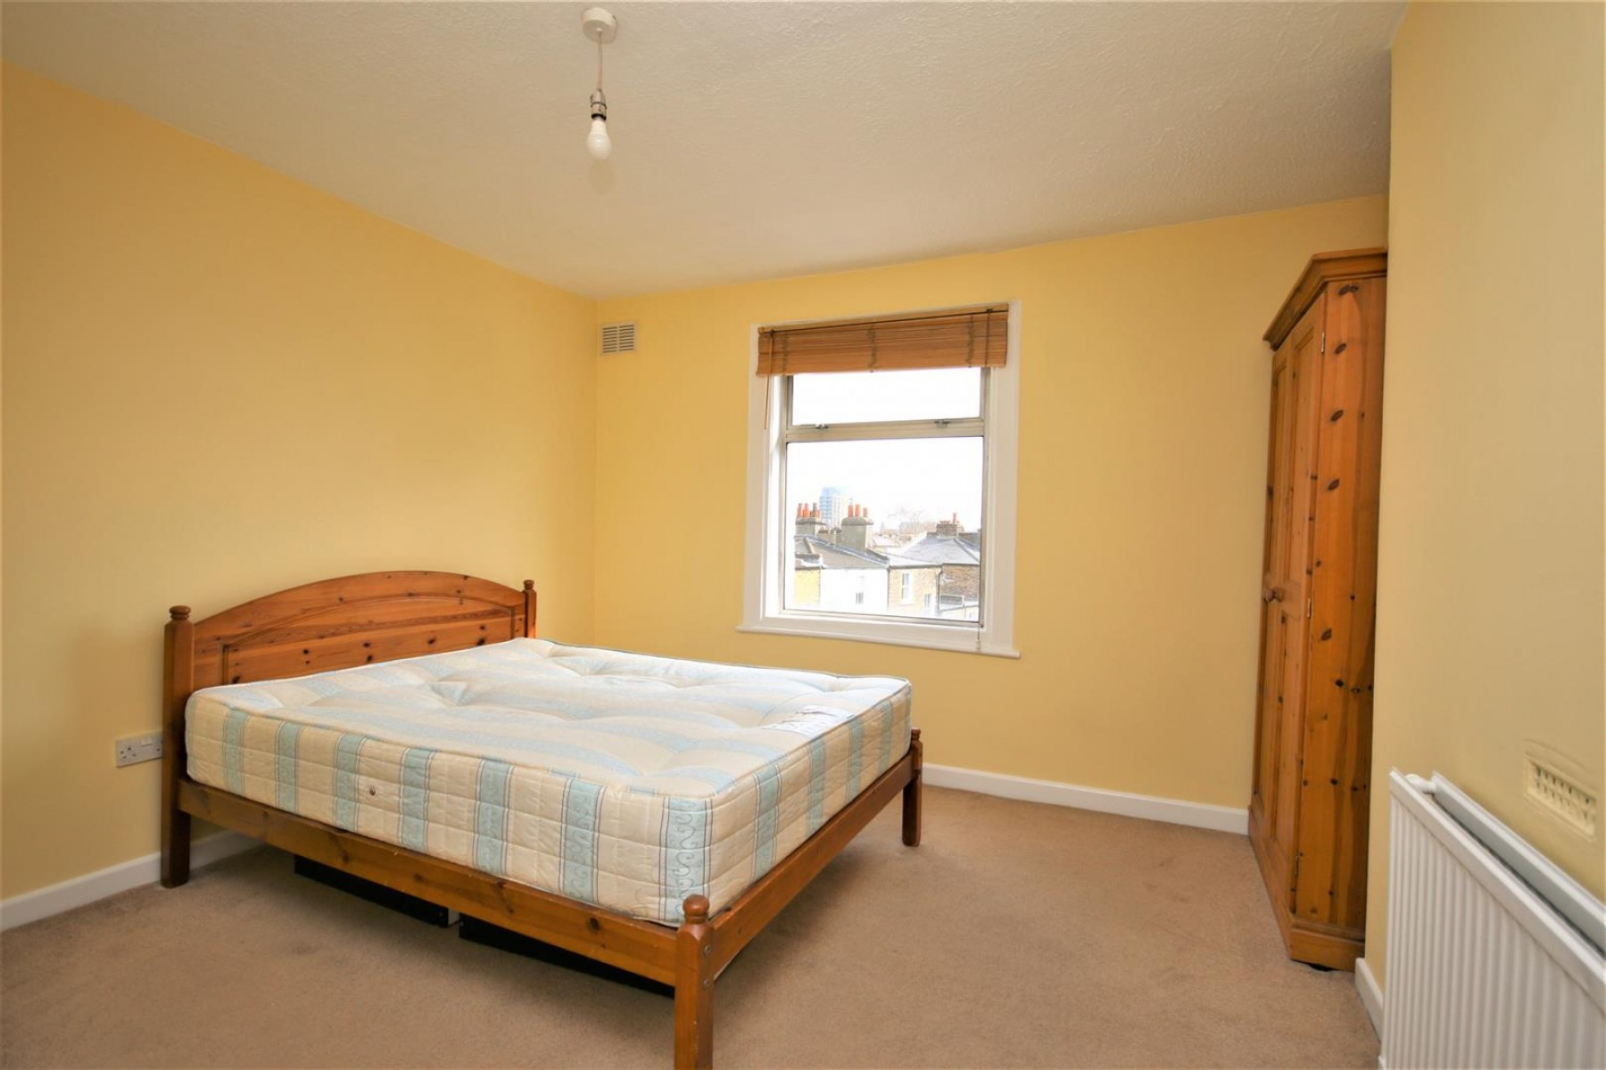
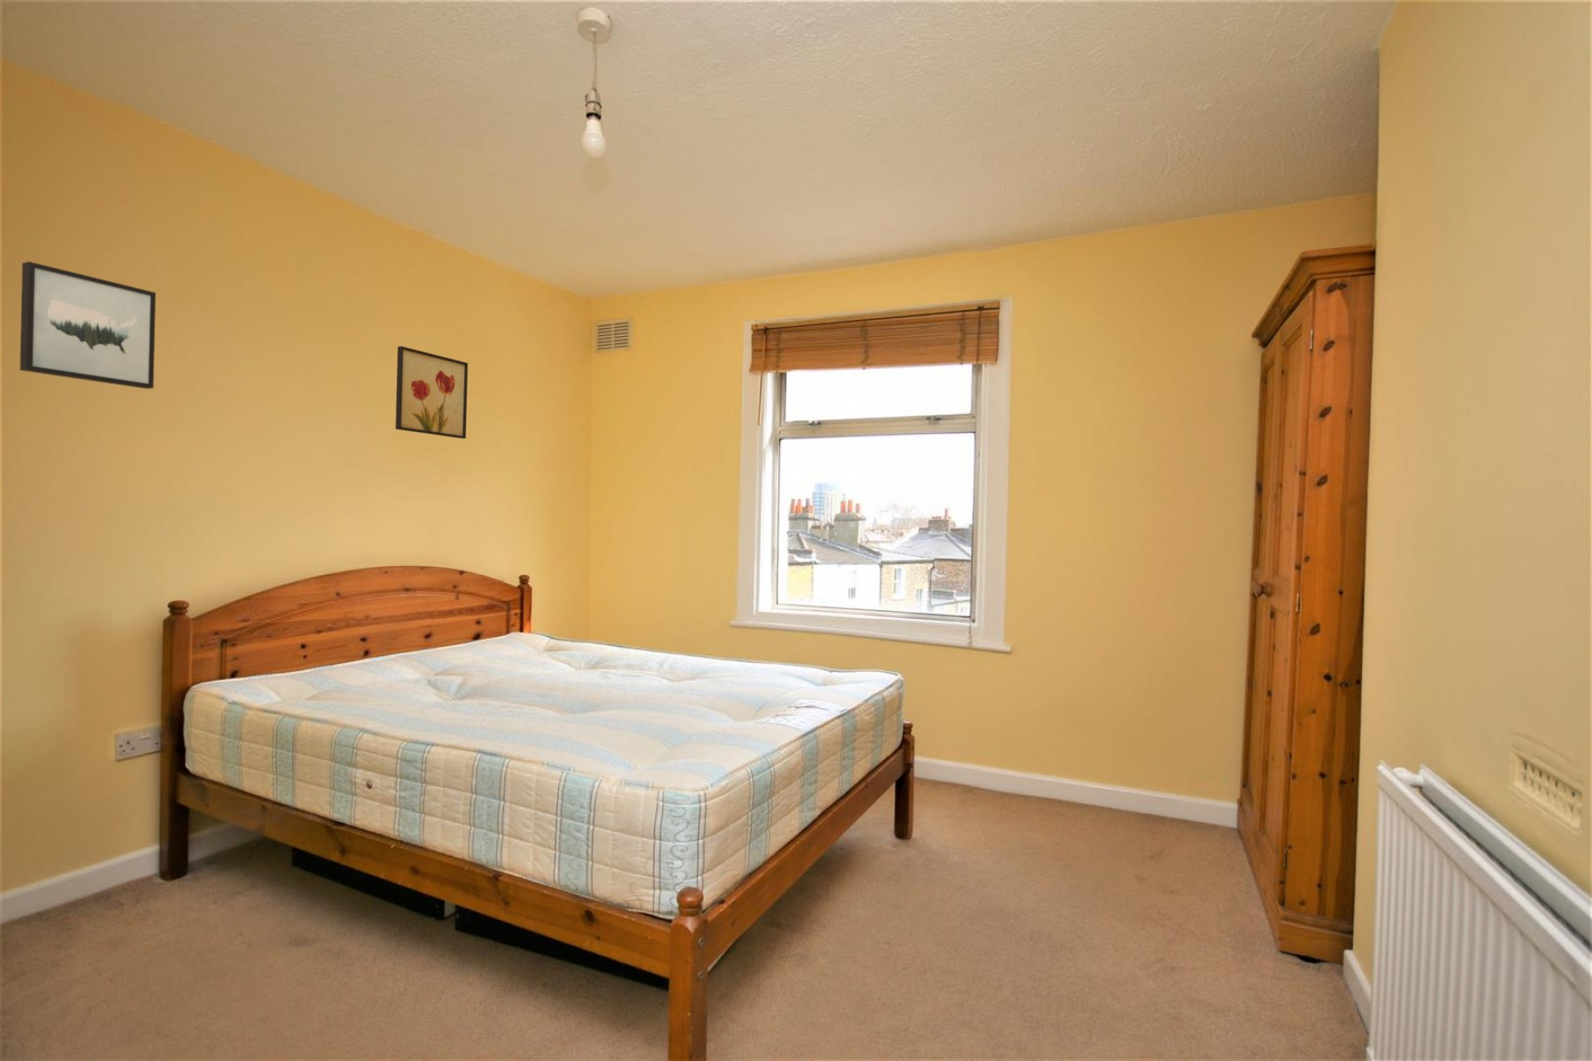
+ wall art (431, 394)
+ wall art (91, 329)
